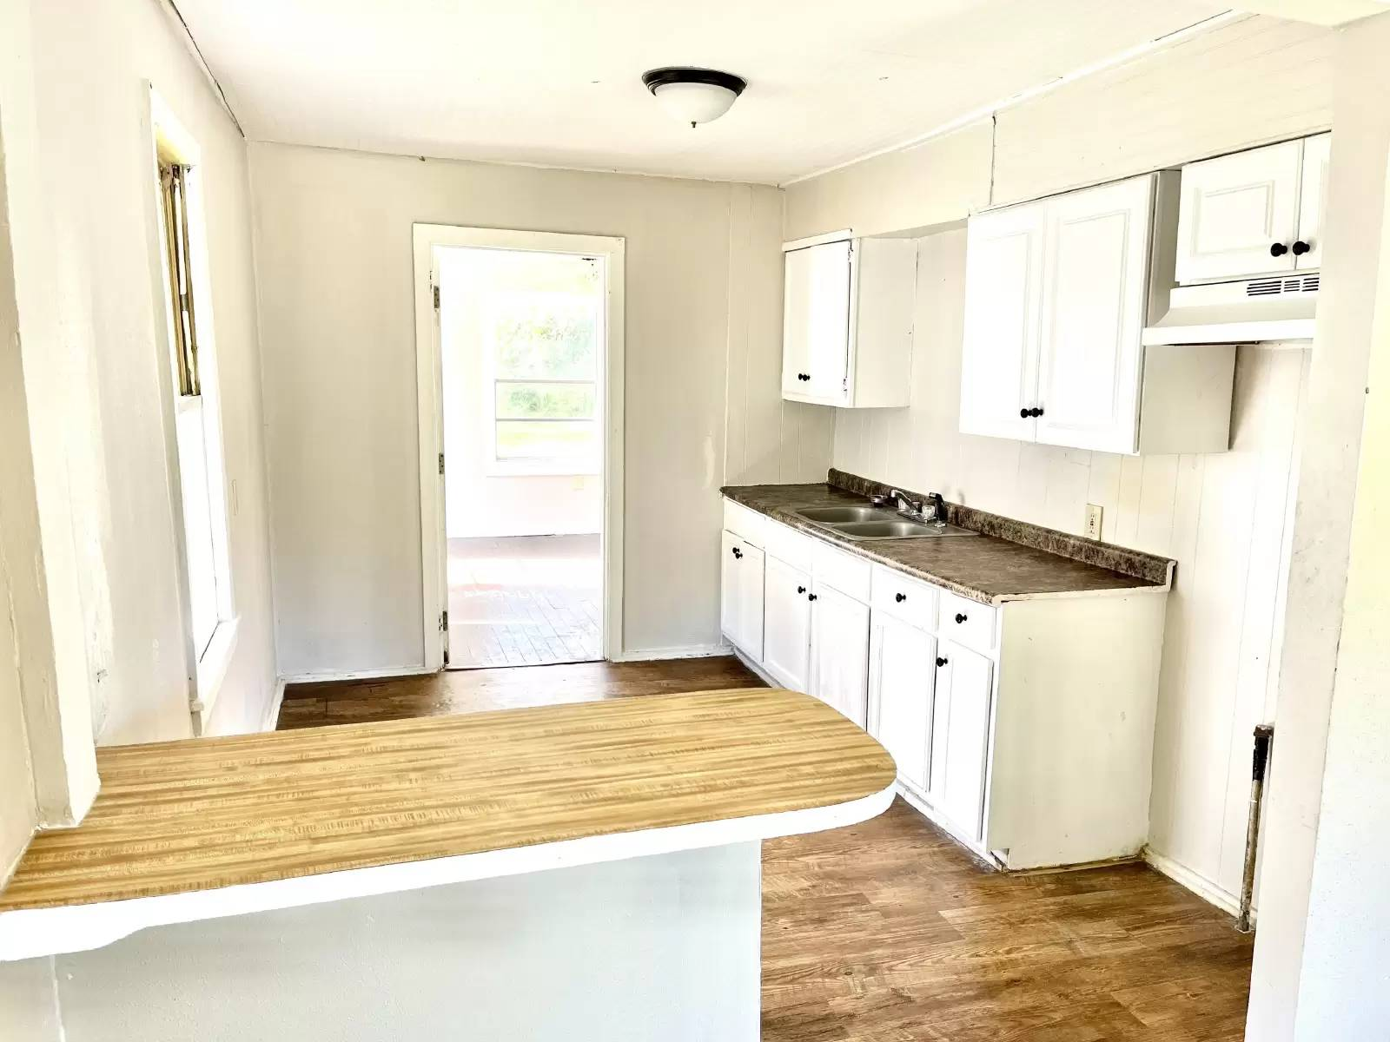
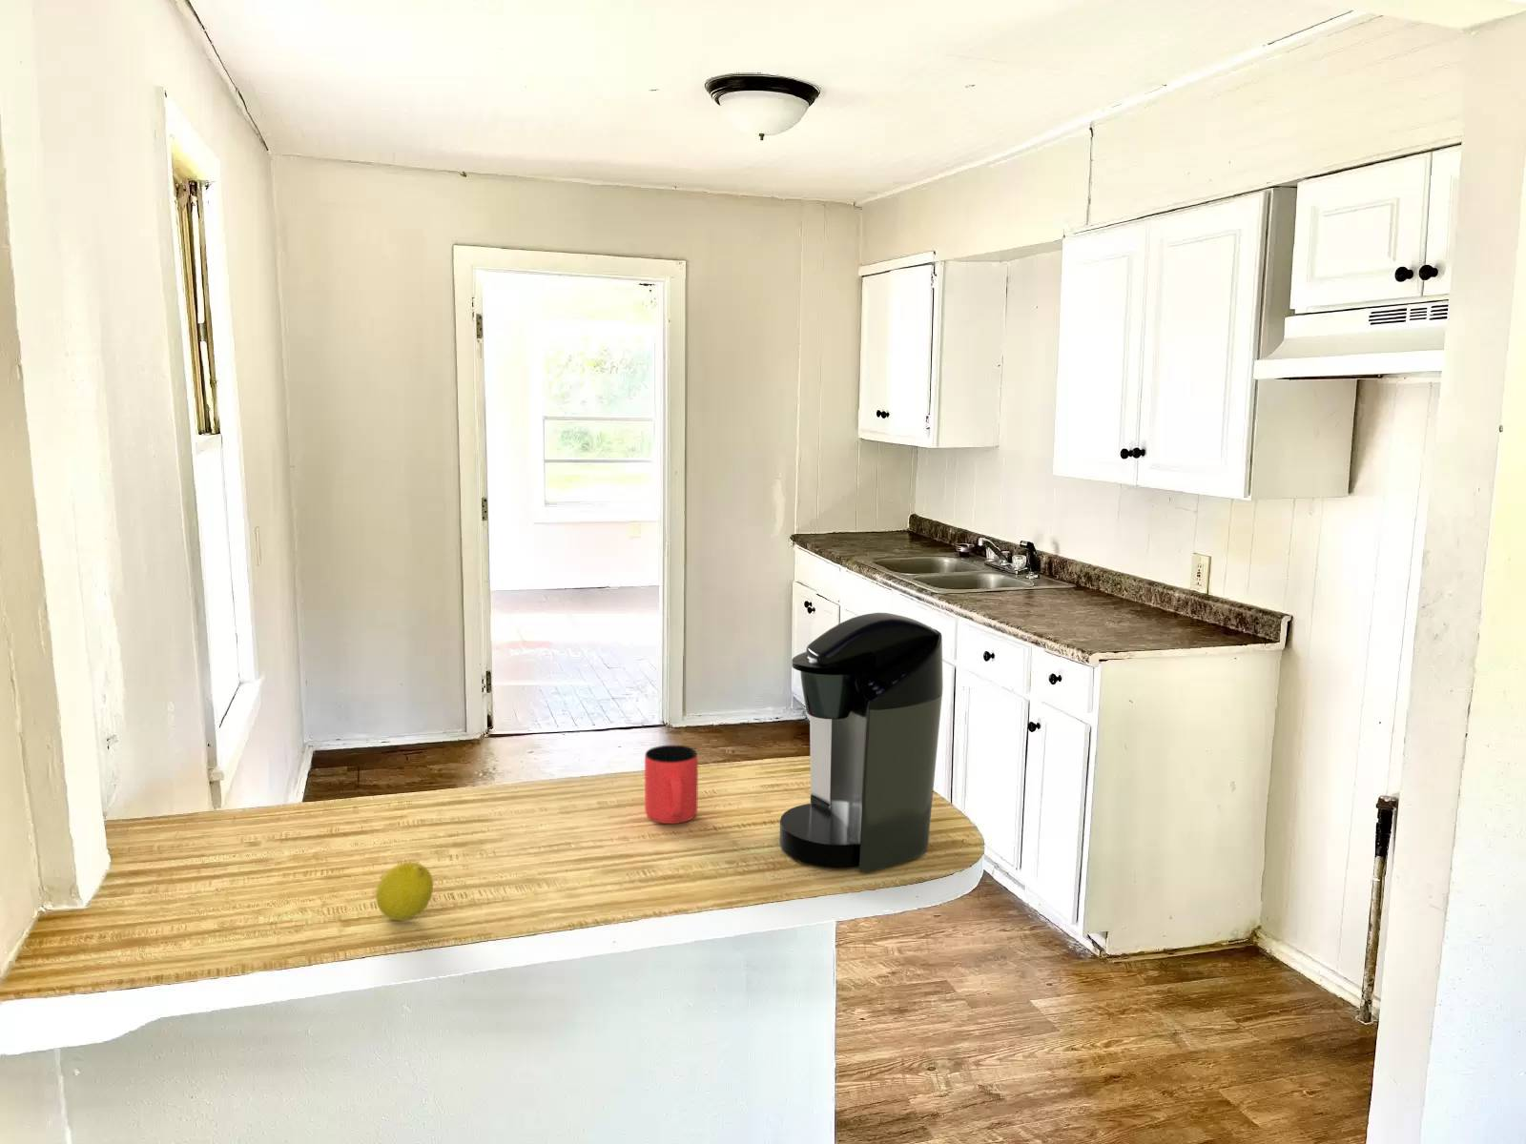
+ cup (673, 788)
+ fruit (405, 890)
+ coffee maker (851, 717)
